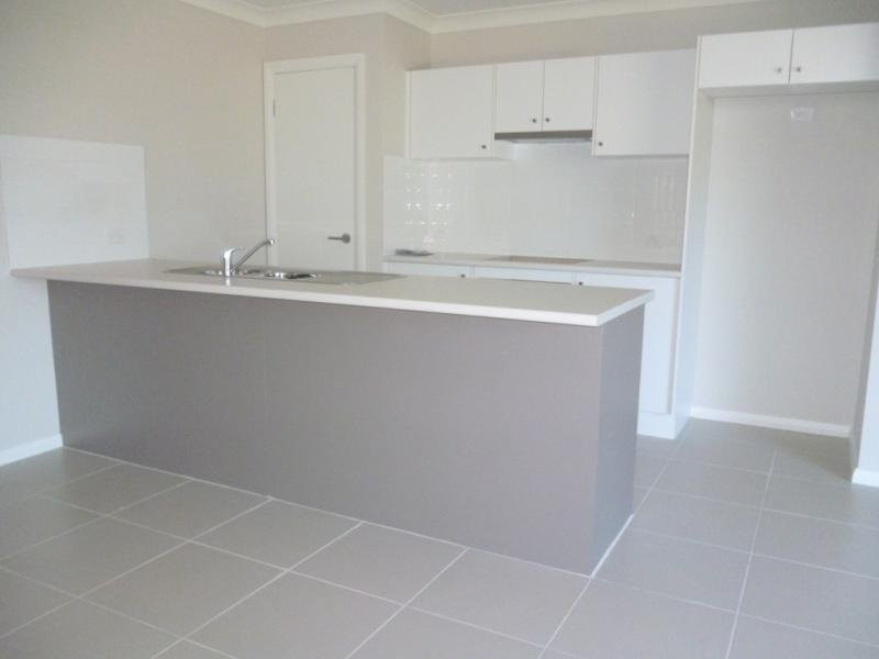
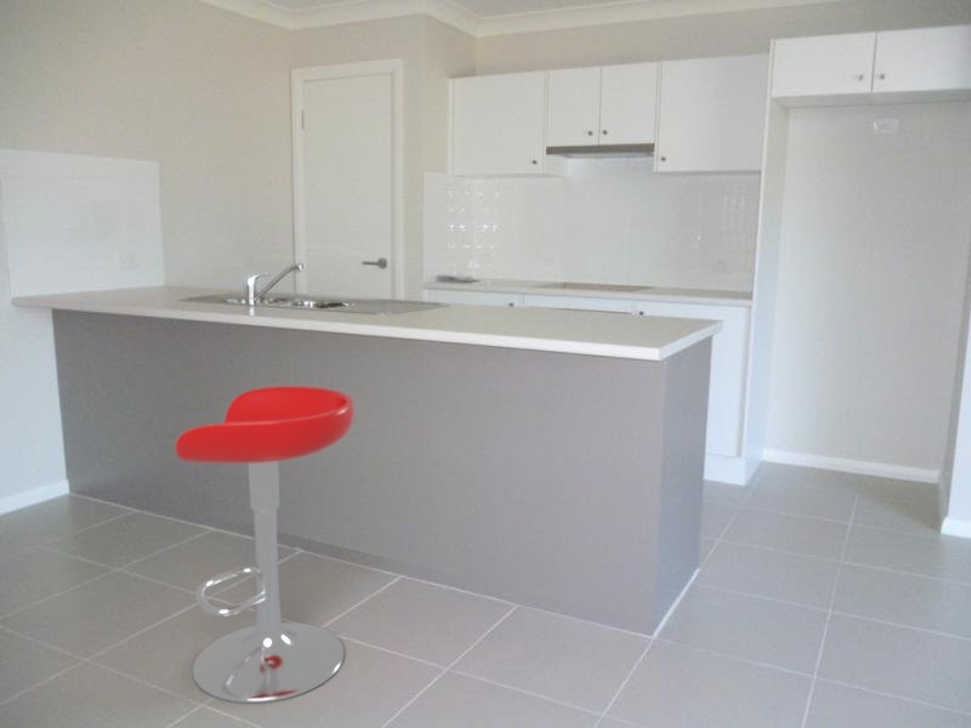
+ bar stool (272, 535)
